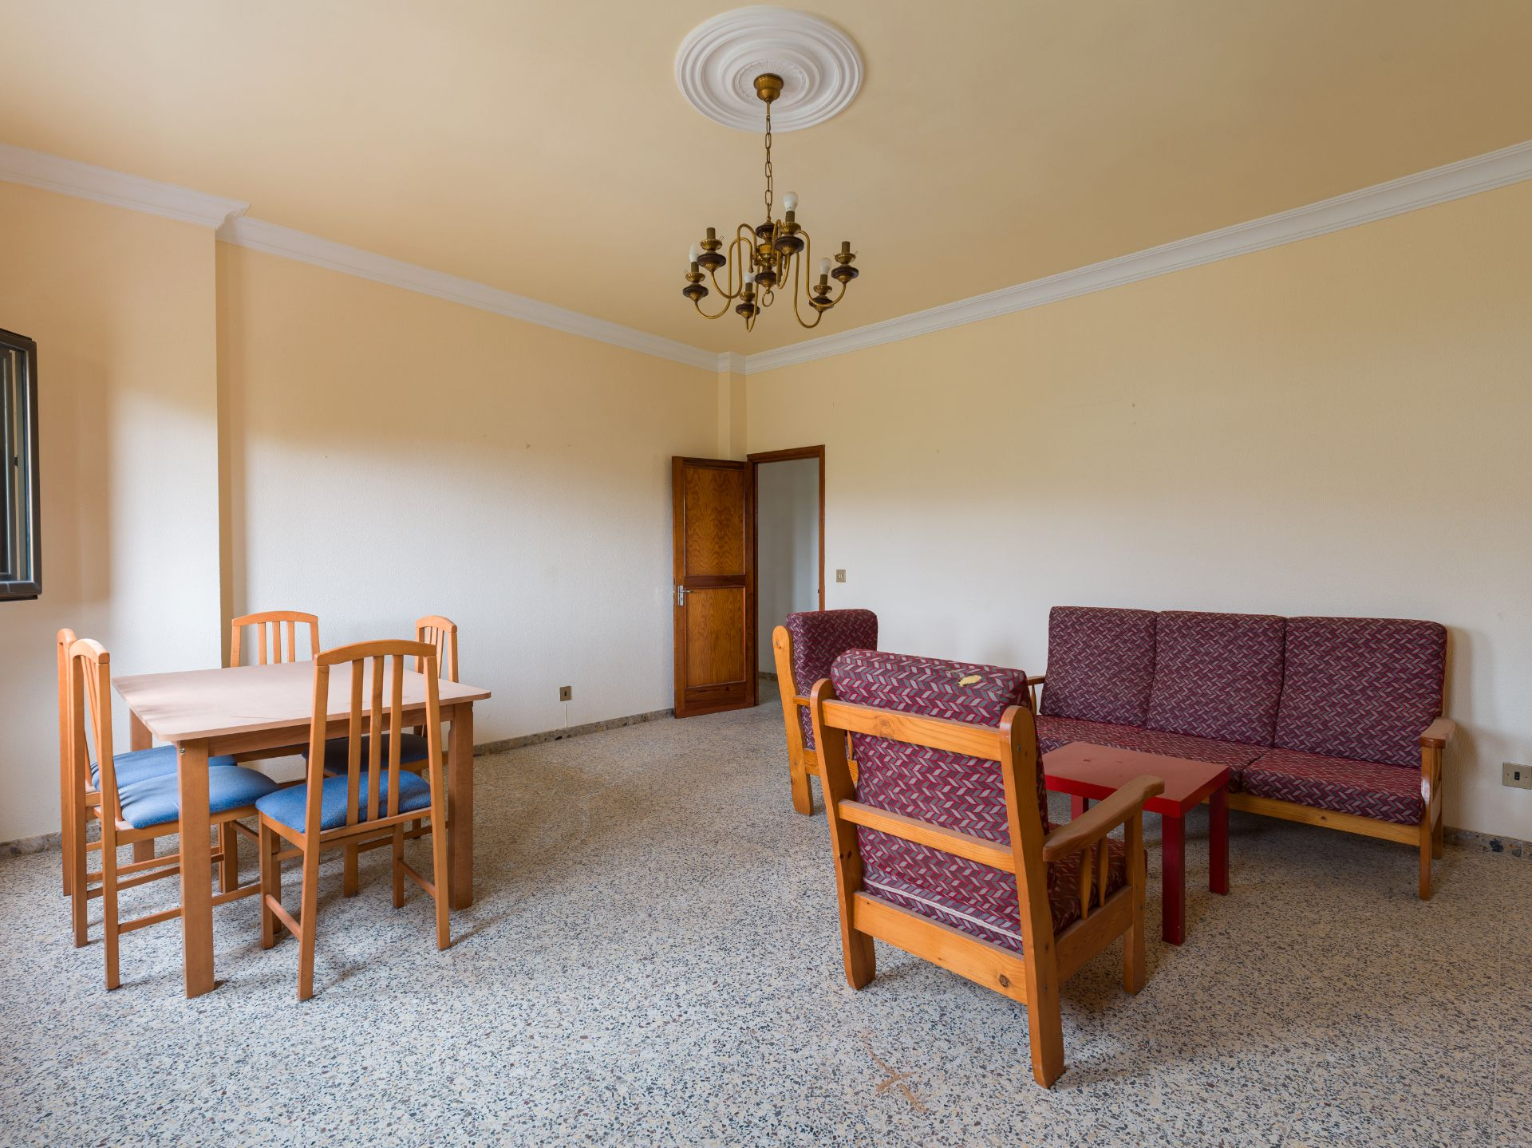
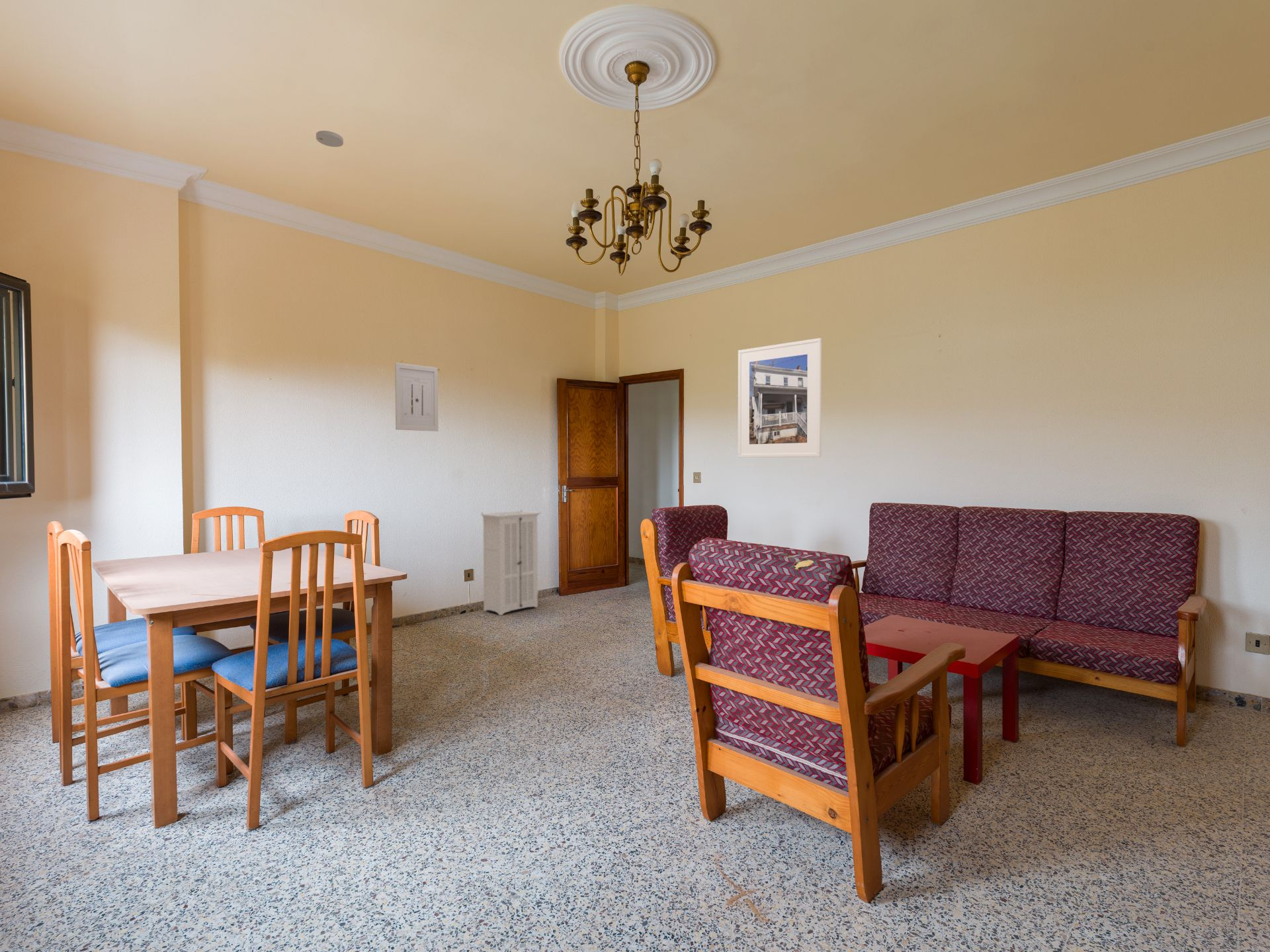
+ smoke detector (329, 139)
+ wall art (417, 398)
+ storage cabinet (511, 560)
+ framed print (777, 401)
